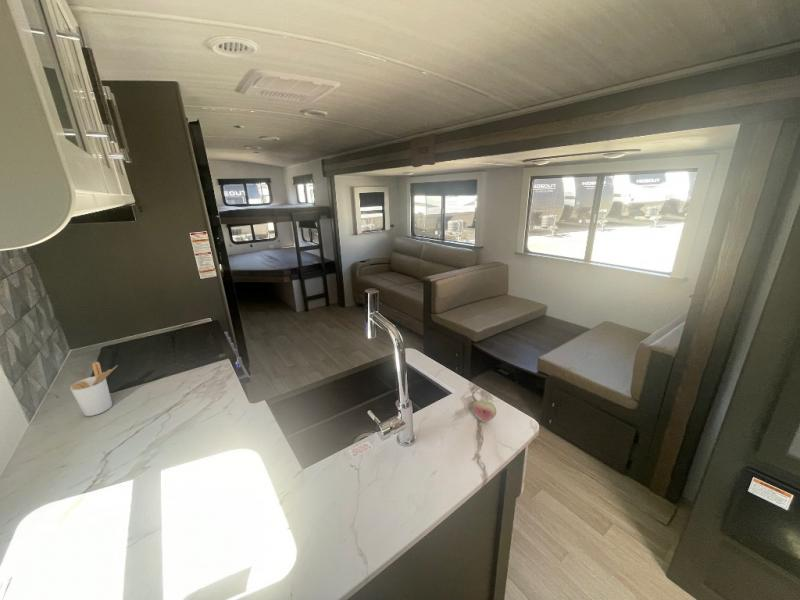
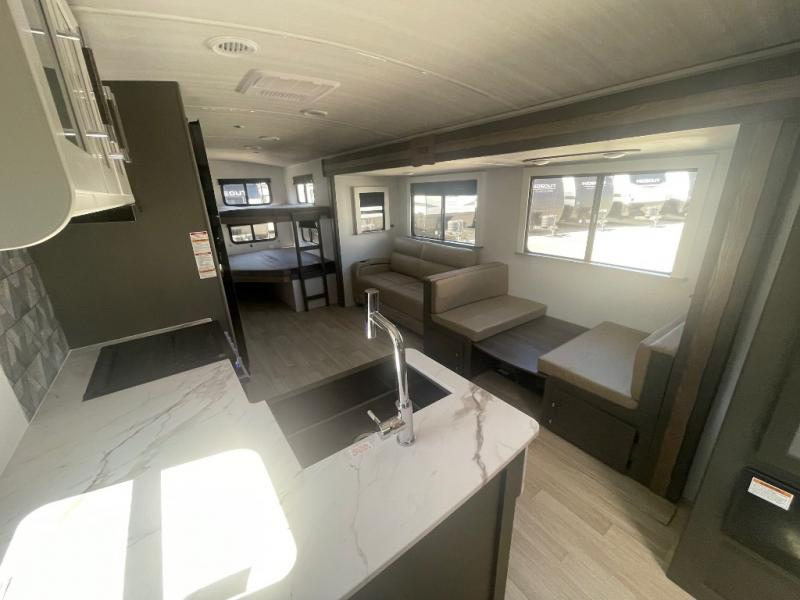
- utensil holder (98, 388)
- fruit (484, 411)
